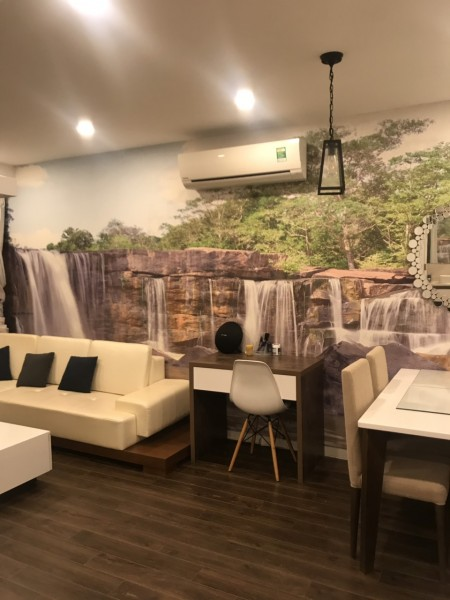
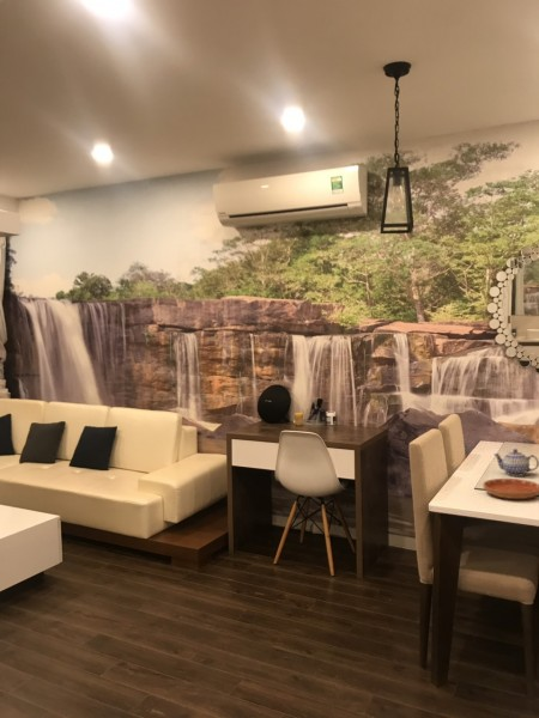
+ saucer (511, 488)
+ teapot (515, 461)
